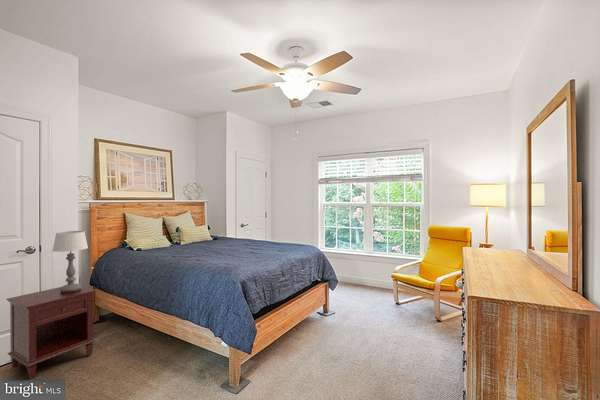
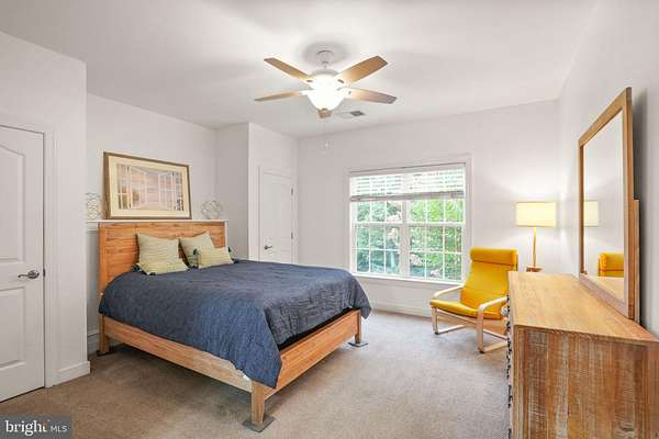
- nightstand (53, 327)
- table lamp (70, 261)
